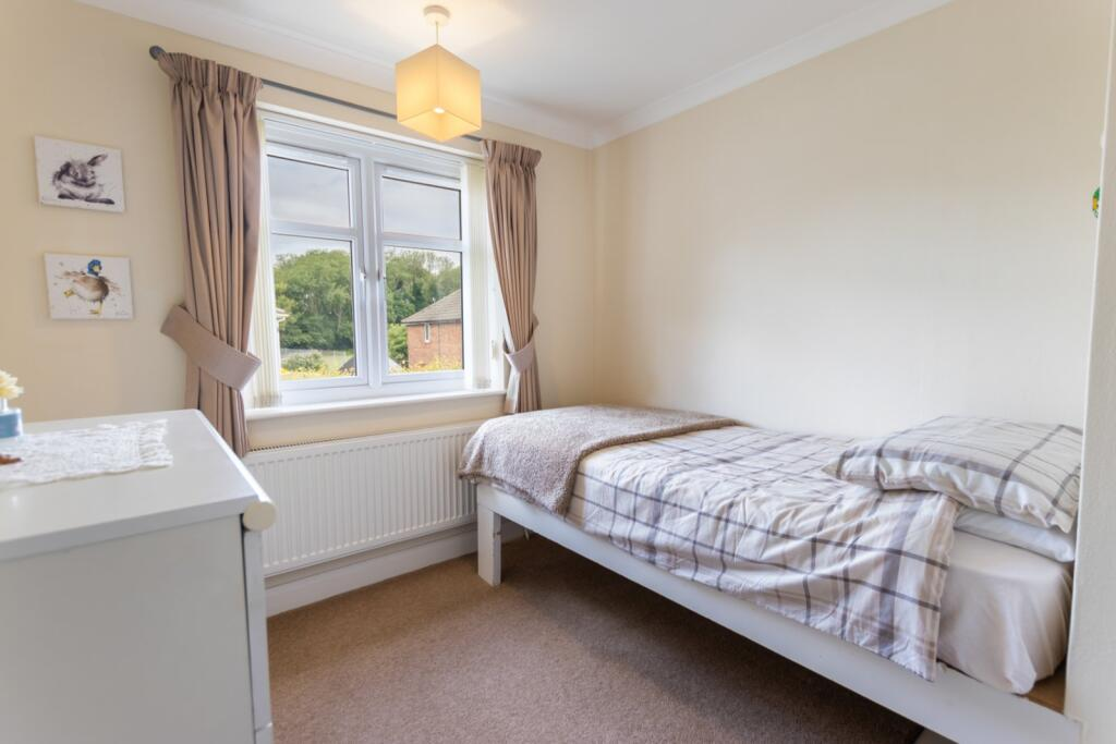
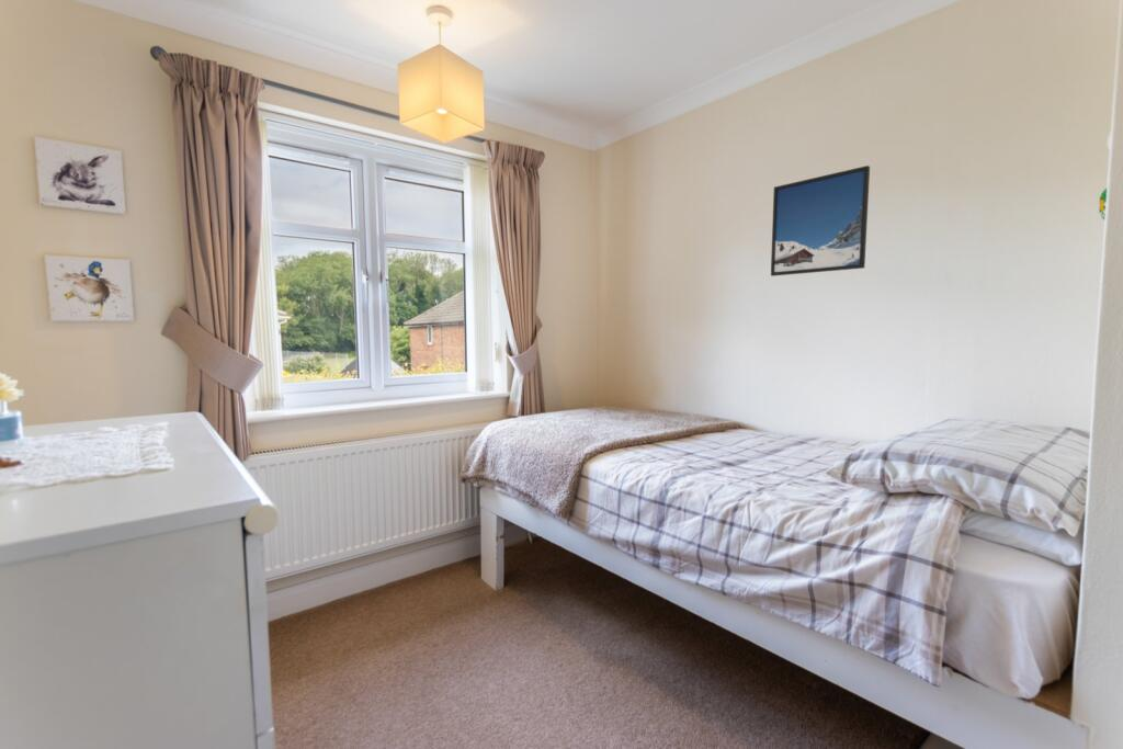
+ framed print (816, 225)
